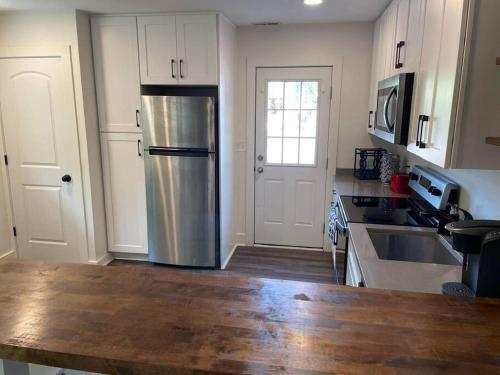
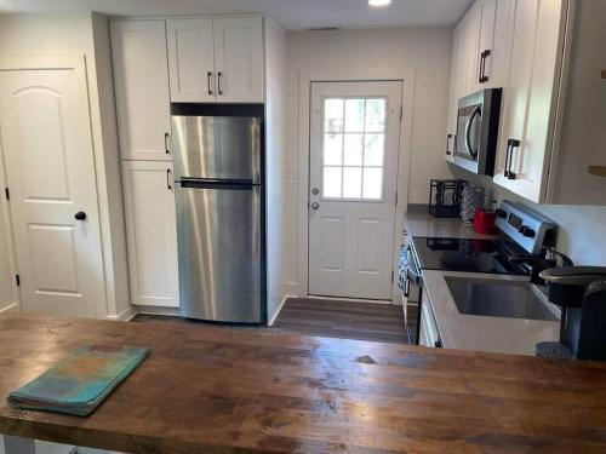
+ dish towel (86, 372)
